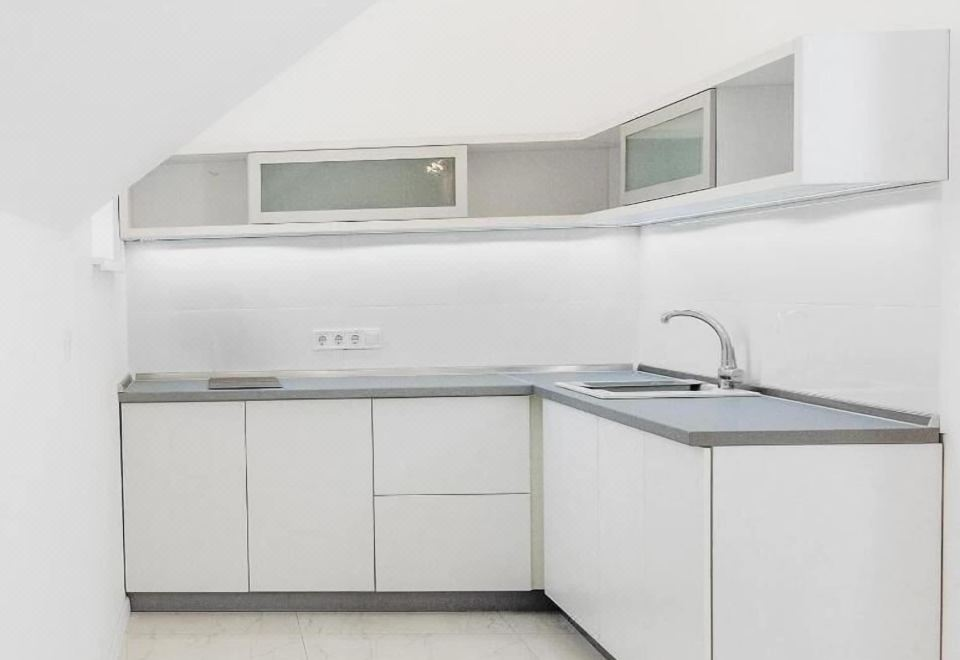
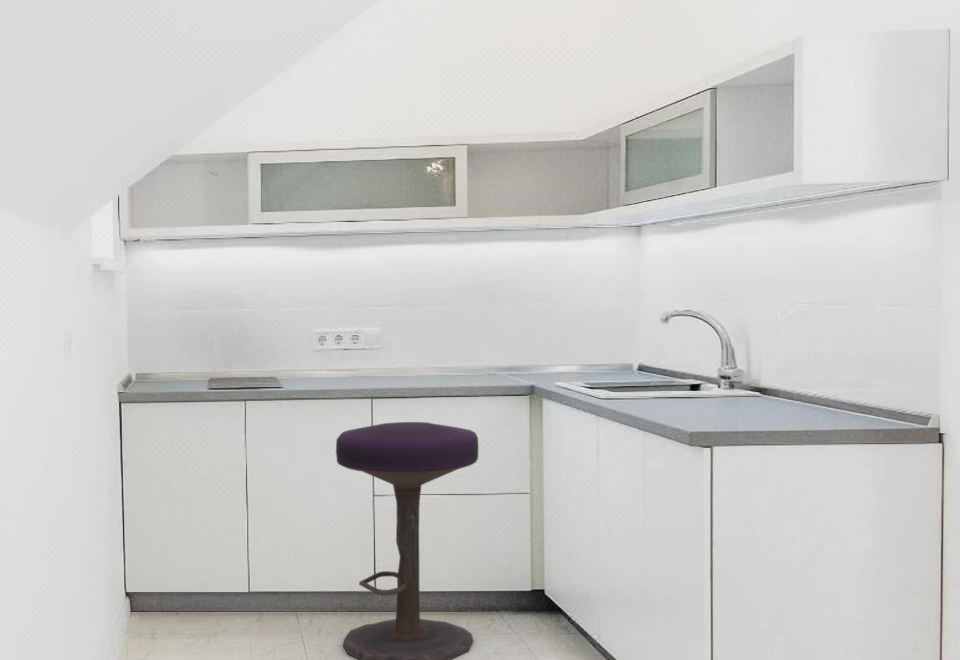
+ stool (408, 534)
